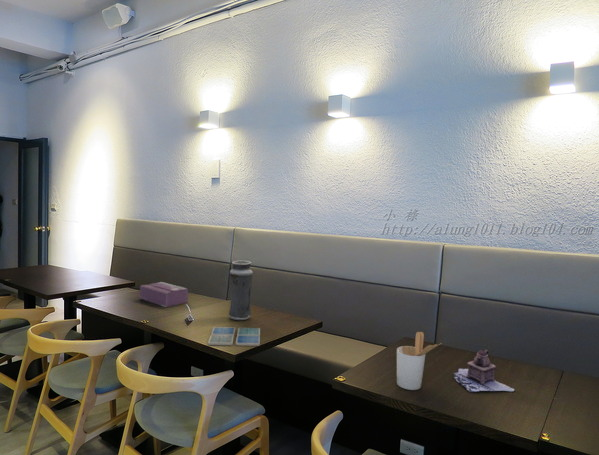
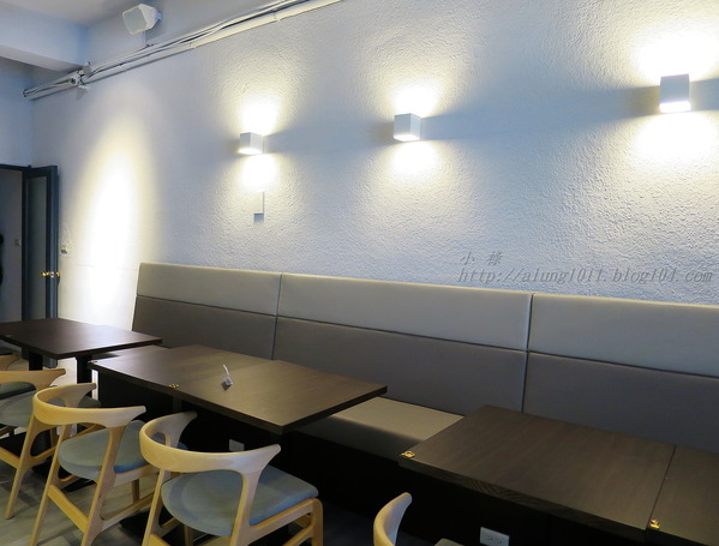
- vase (240, 290)
- utensil holder (417, 361)
- drink coaster (237, 336)
- teapot (479, 365)
- tissue box (163, 293)
